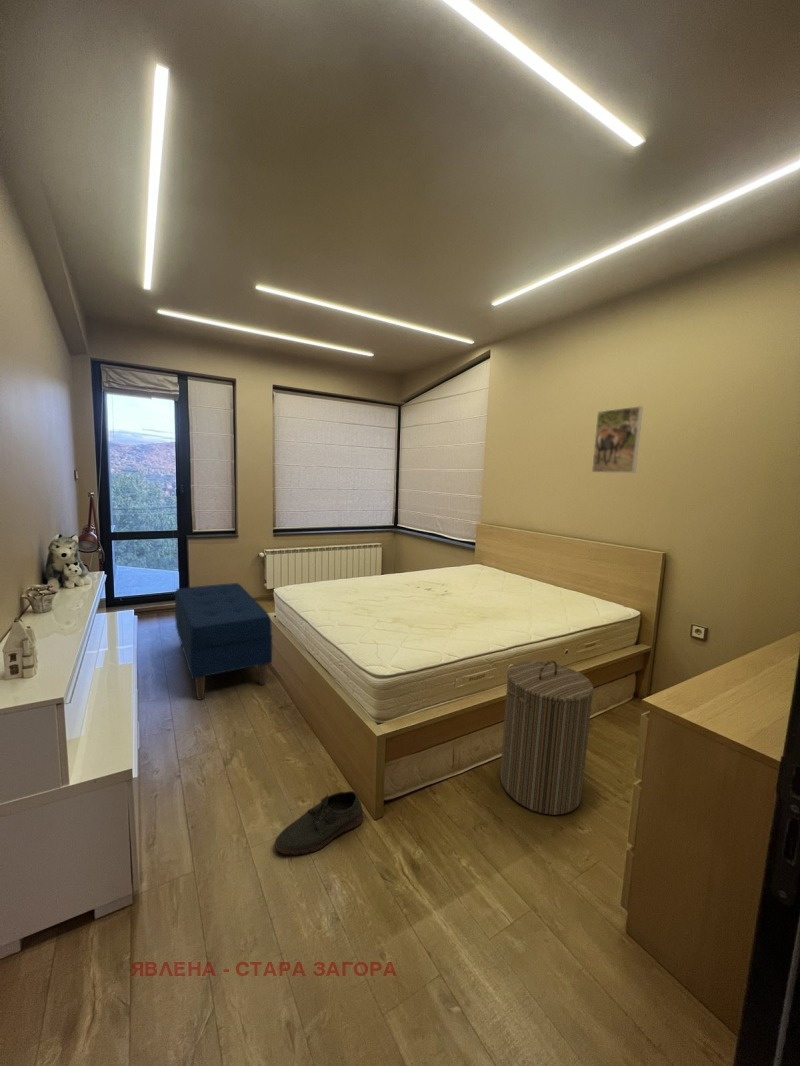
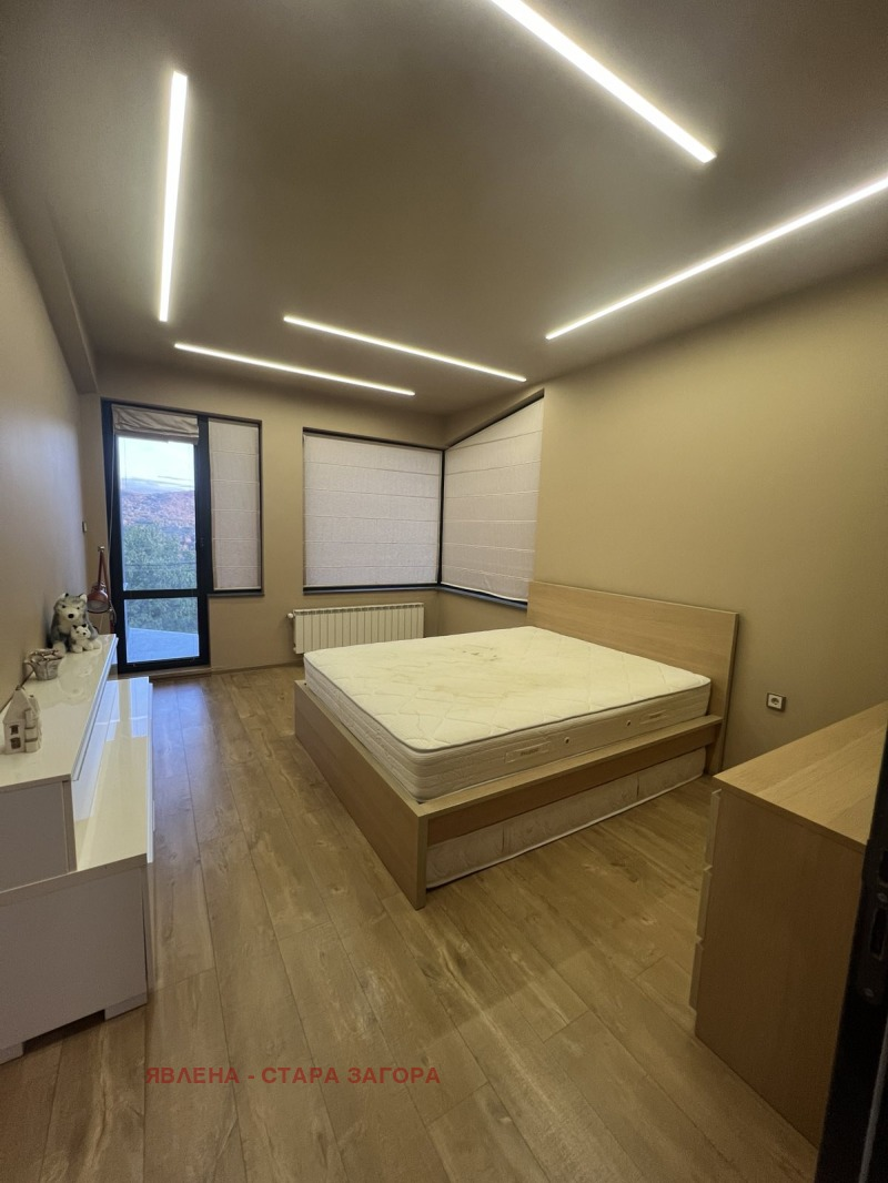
- shoe (322, 818)
- laundry hamper (545, 724)
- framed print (615, 441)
- bench (219, 632)
